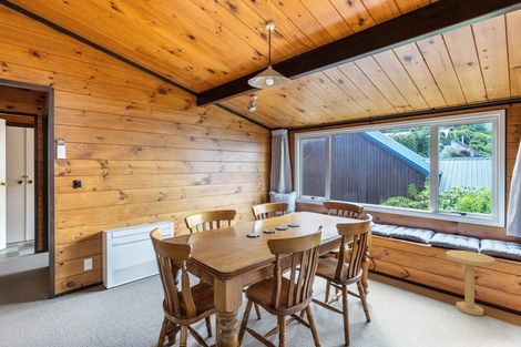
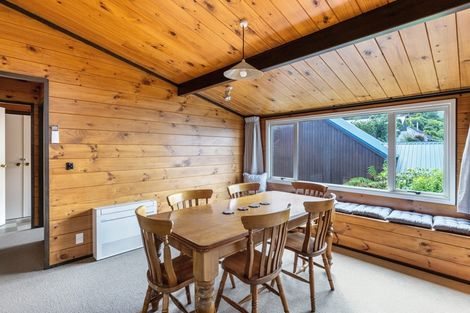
- side table (469, 283)
